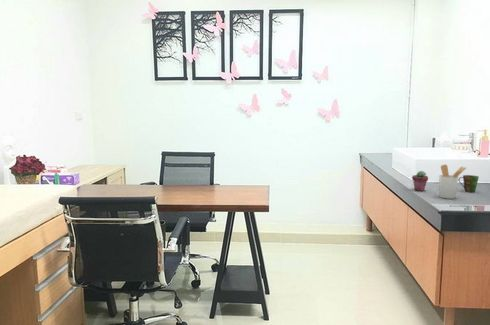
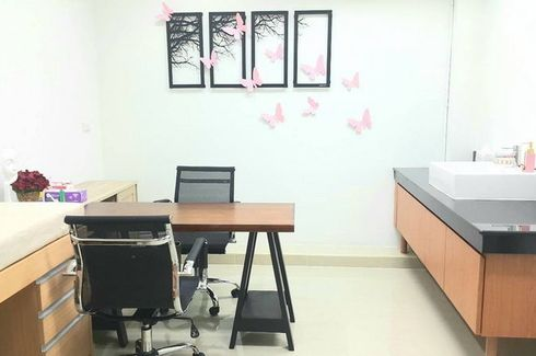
- potted succulent (420, 180)
- cup (468, 183)
- utensil holder (452, 181)
